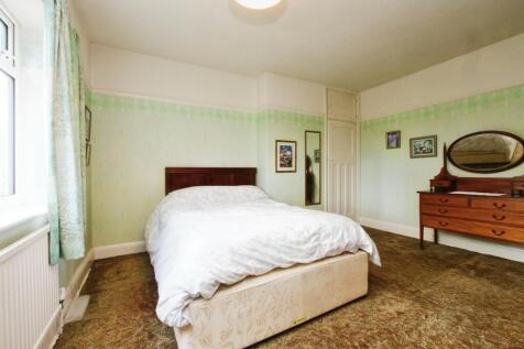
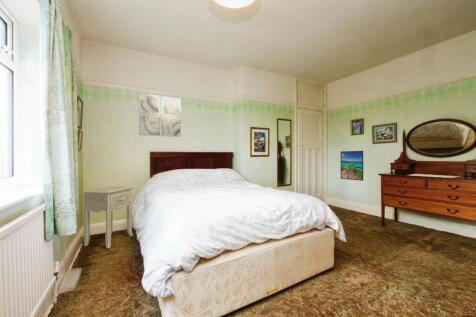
+ wall art (161, 115)
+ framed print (351, 165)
+ nightstand (110, 214)
